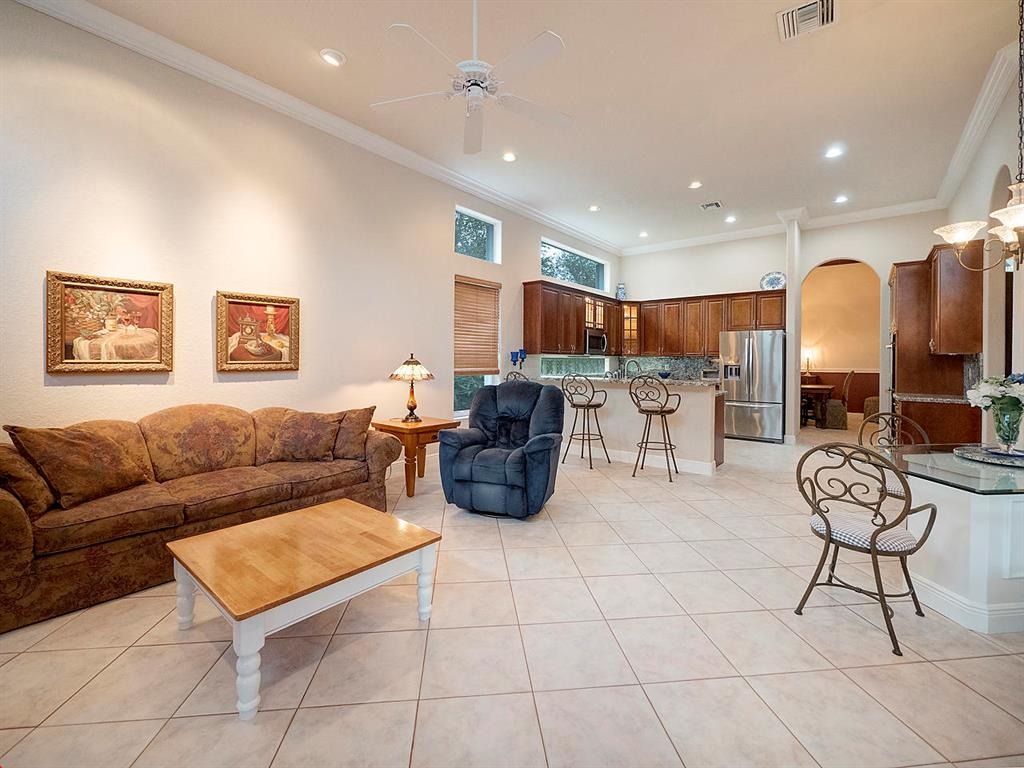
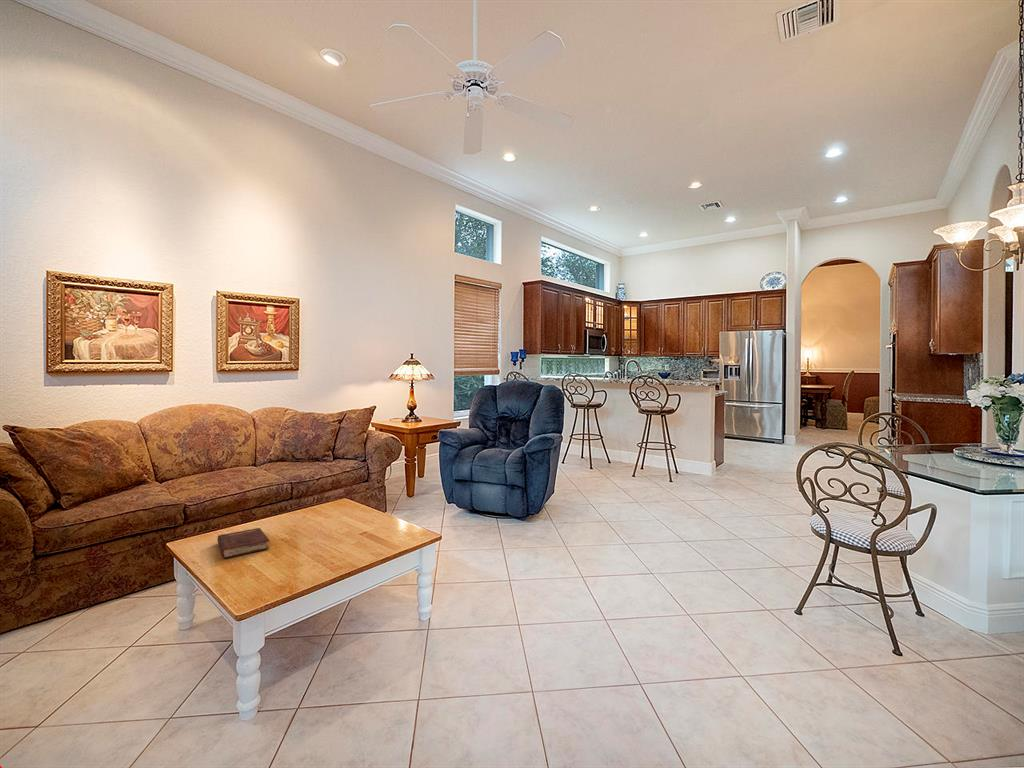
+ hardback book (242, 542)
